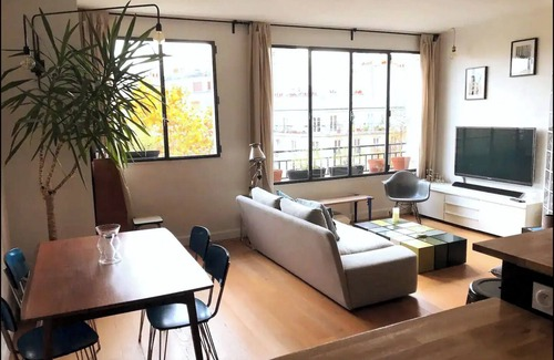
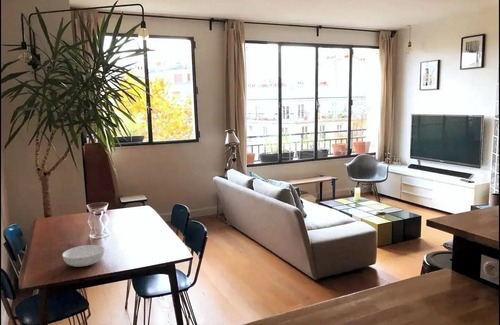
+ serving bowl (84, 257)
